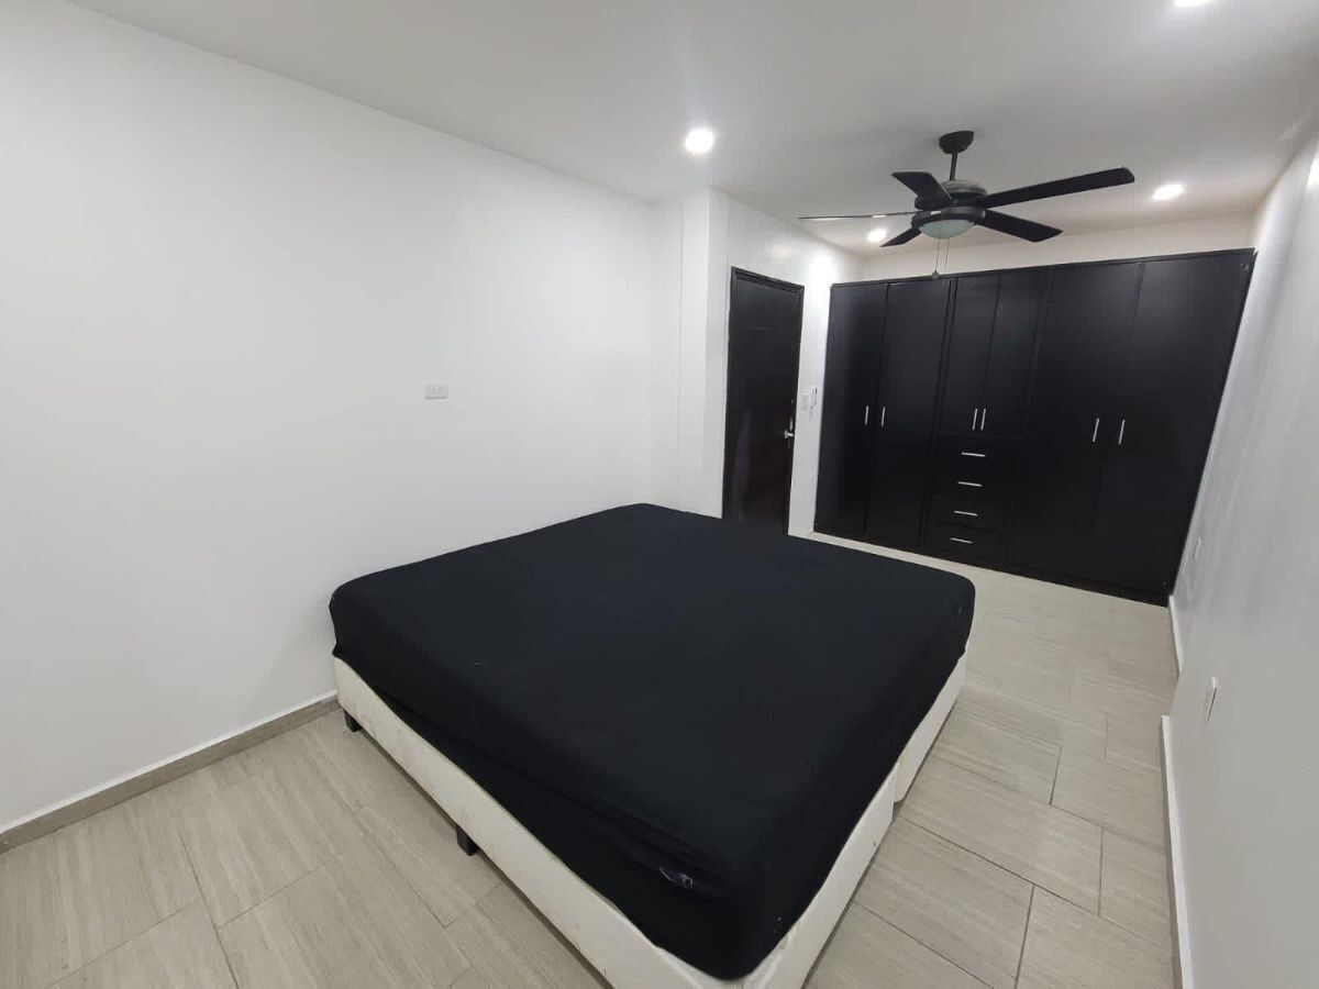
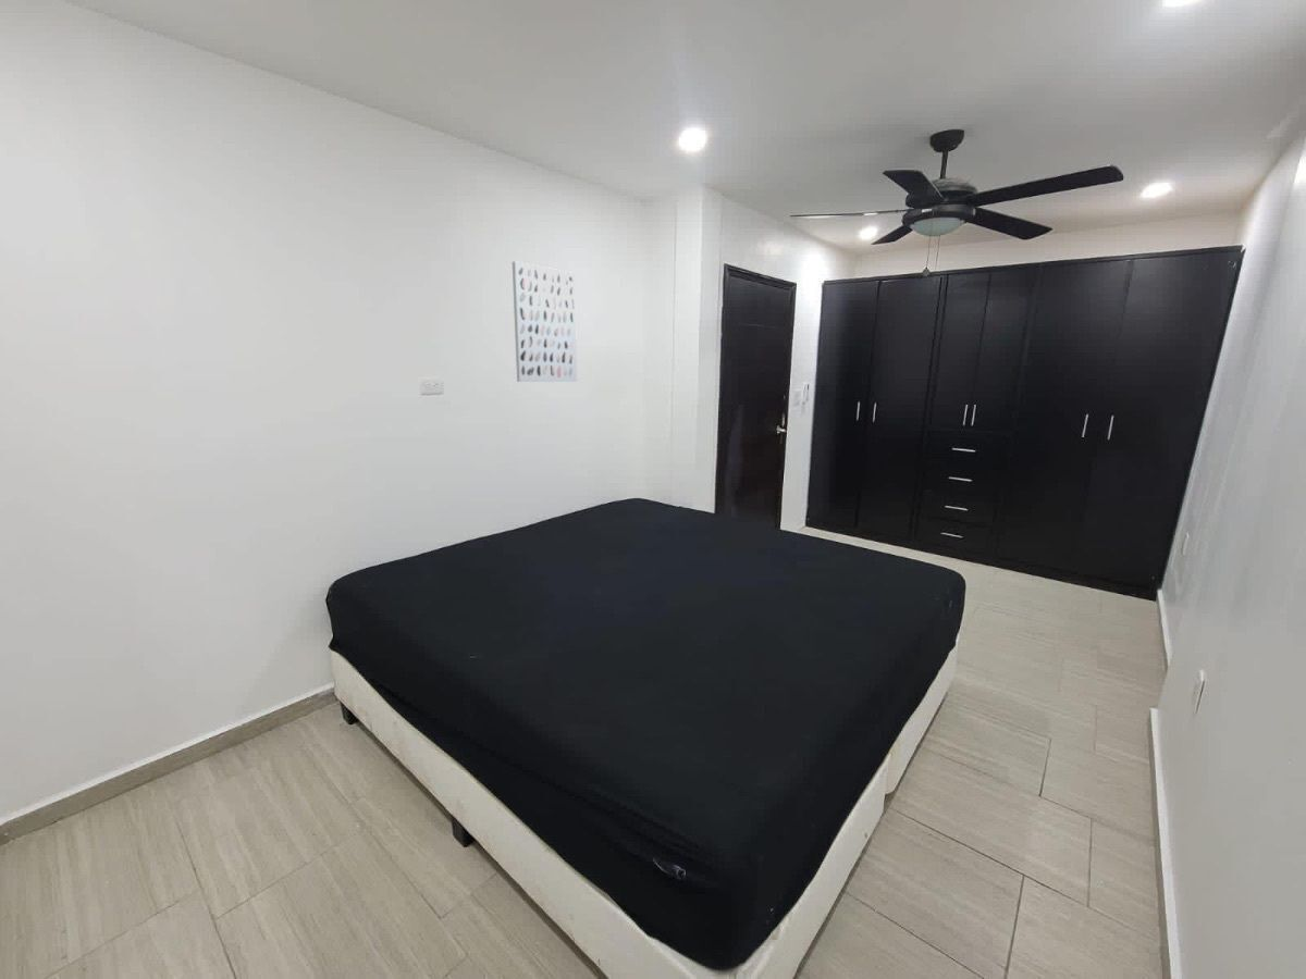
+ wall art (546, 325)
